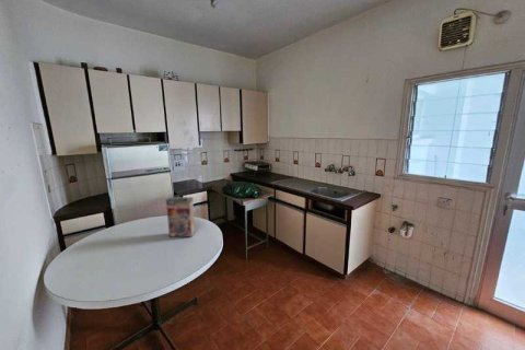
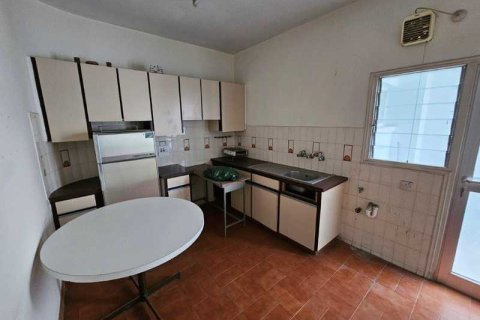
- cereal box (180, 215)
